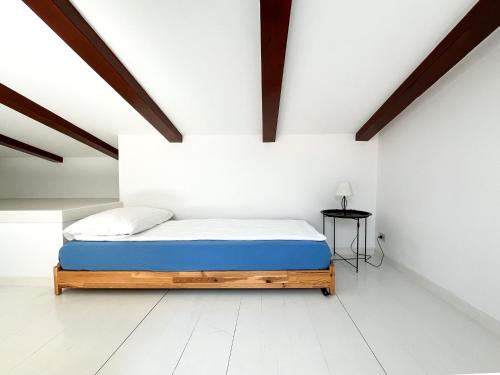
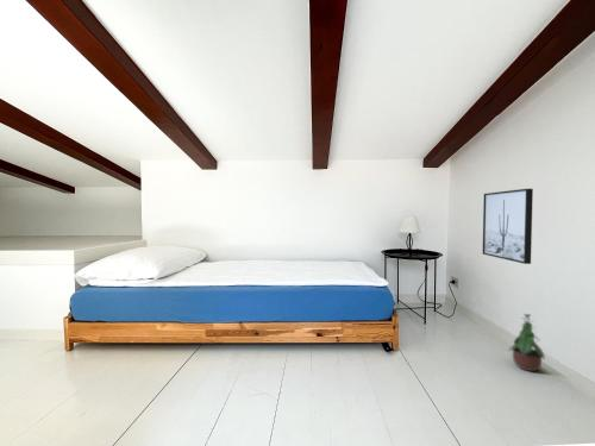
+ potted plant (526, 340)
+ wall art (505, 225)
